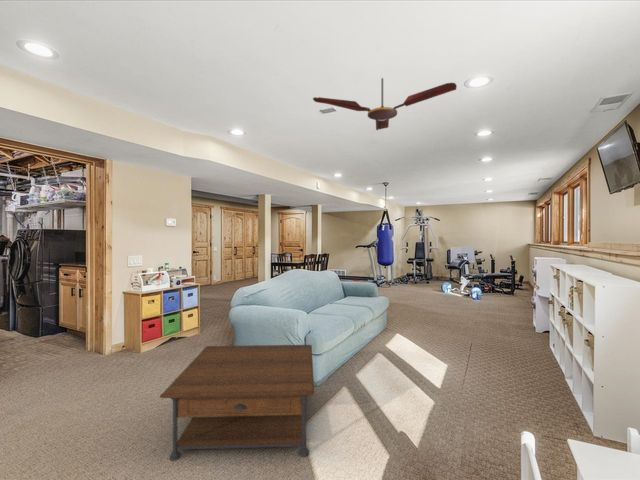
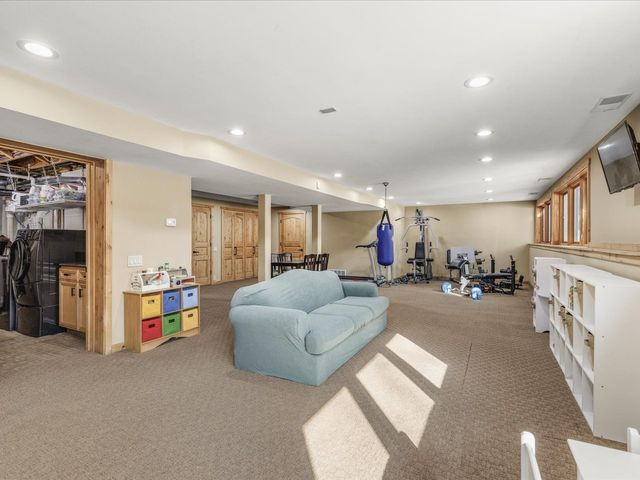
- ceiling fan (381, 105)
- coffee table (250, 392)
